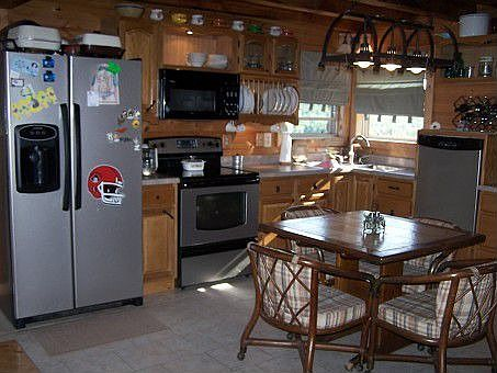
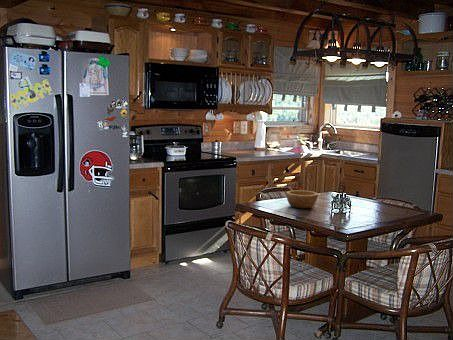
+ bowl (301, 199)
